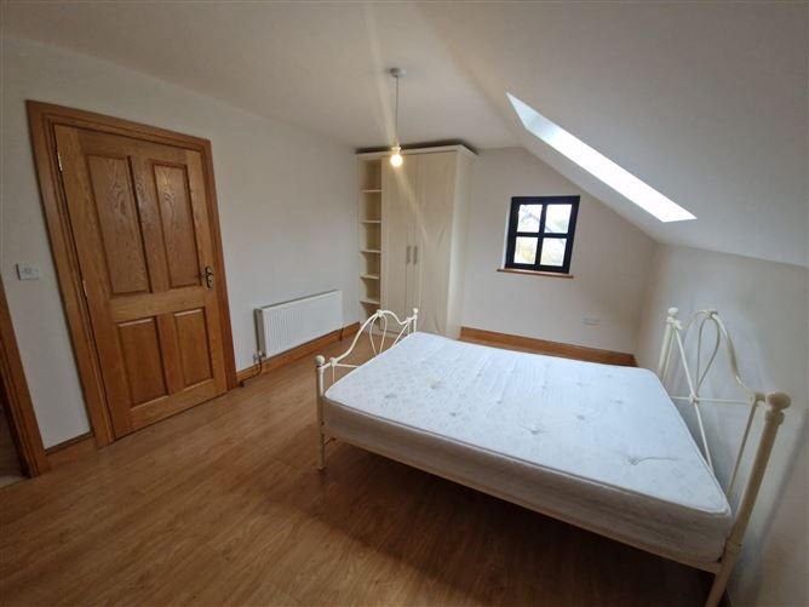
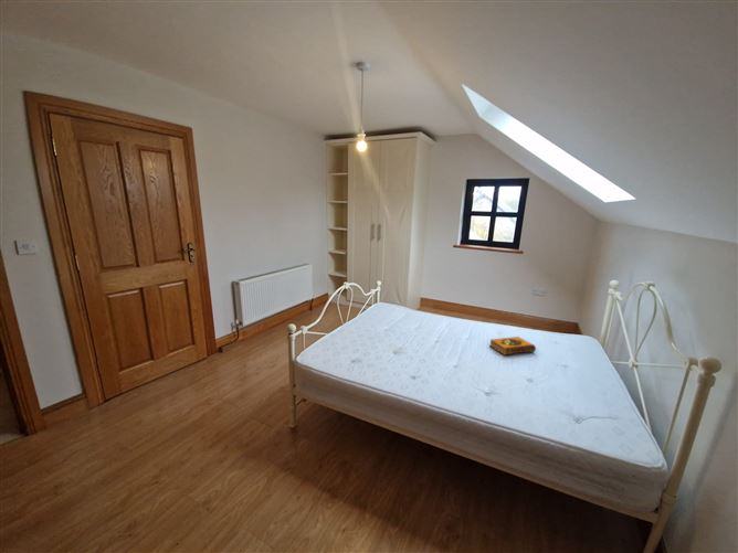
+ hardback book (512, 345)
